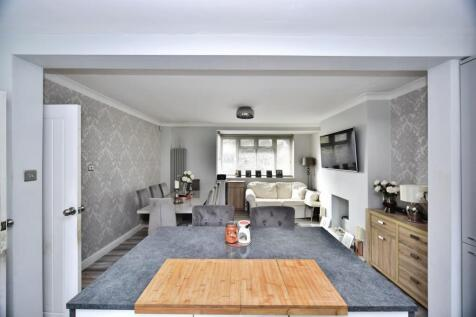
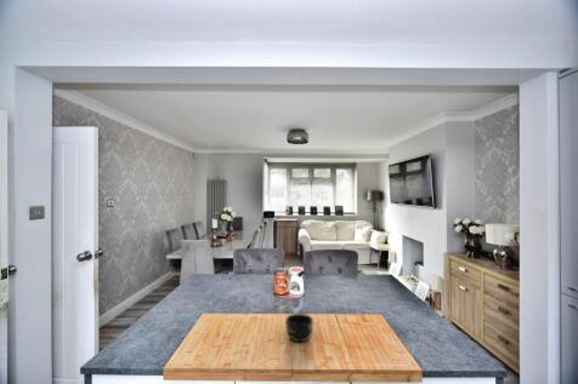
+ mug (299, 326)
